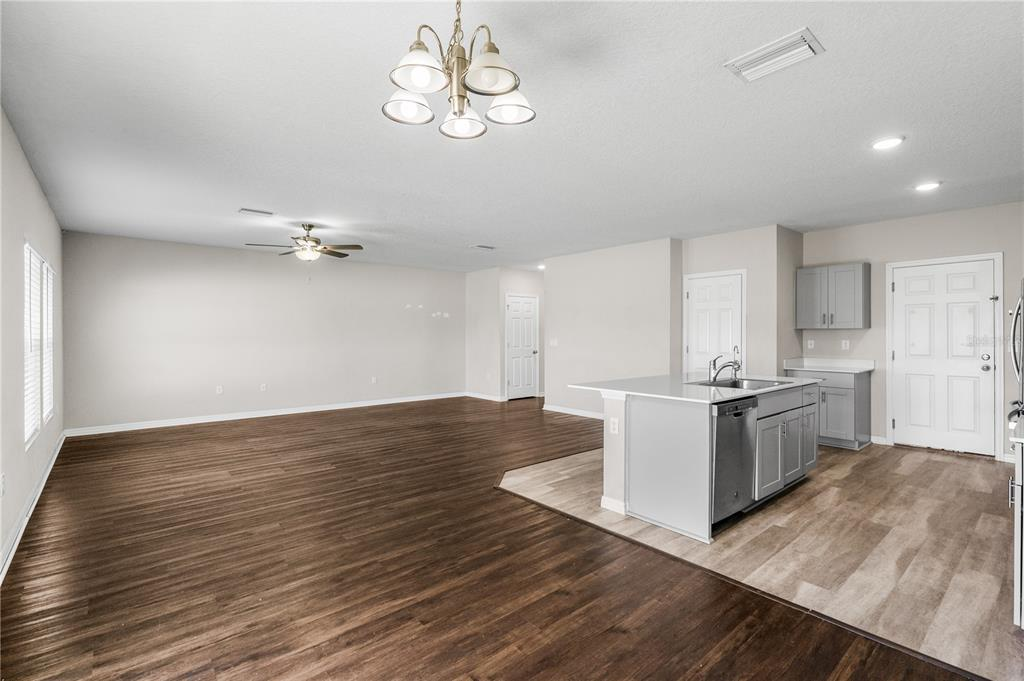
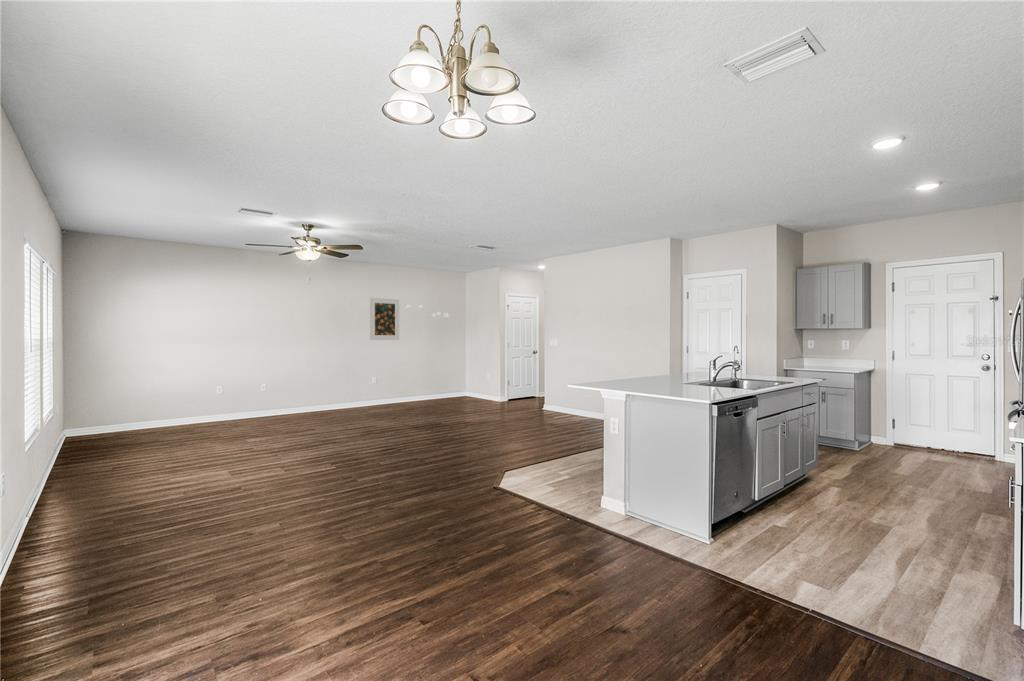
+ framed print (384, 319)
